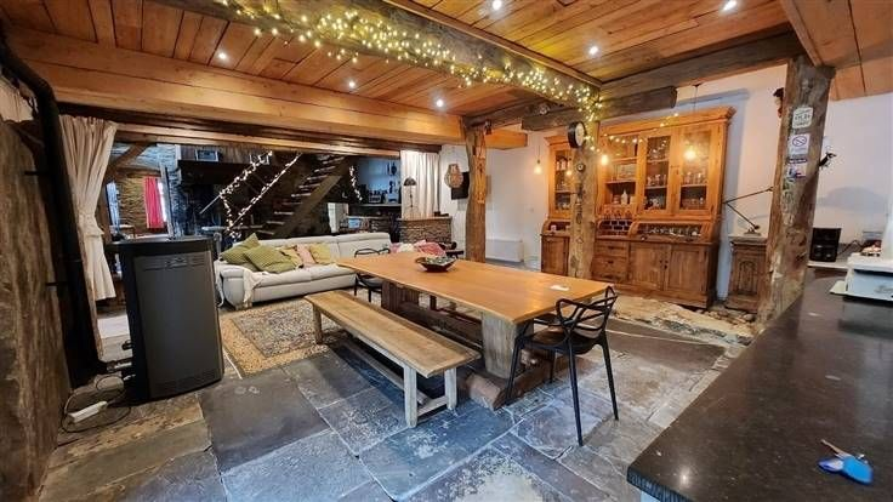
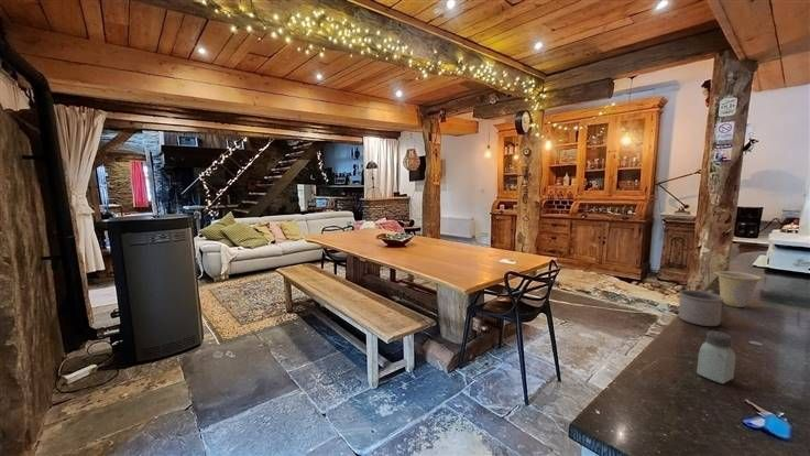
+ cup (735, 289)
+ saltshaker (716, 355)
+ mug (700, 306)
